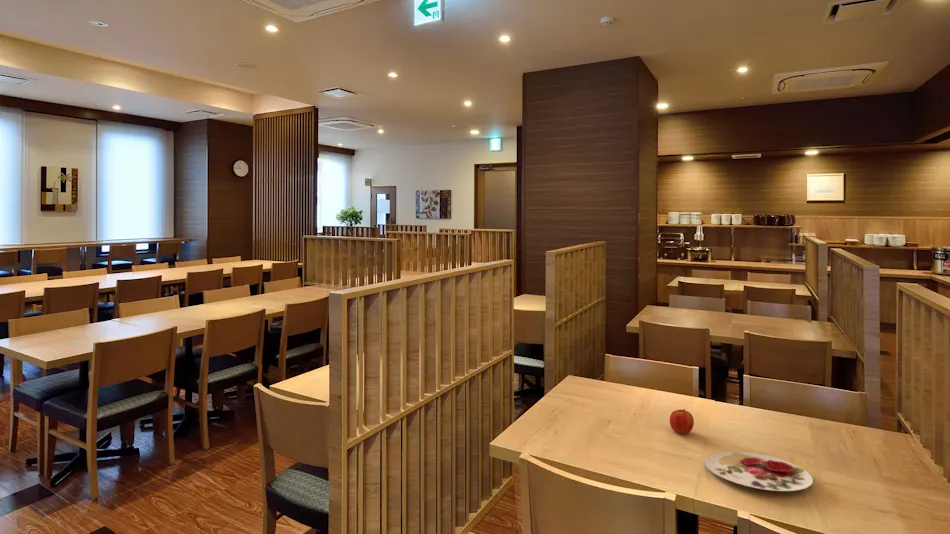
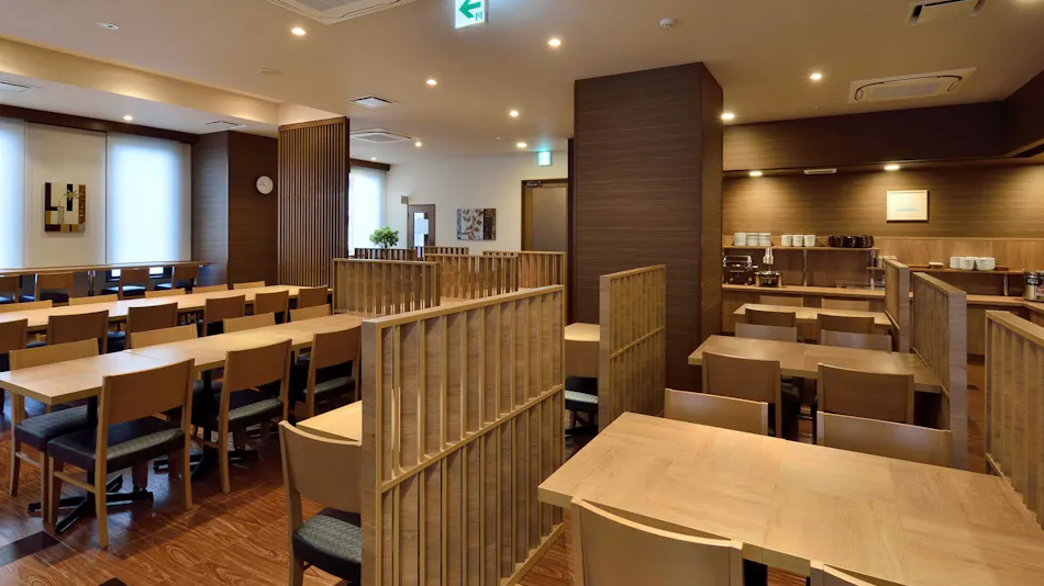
- plate (756, 468)
- fruit (681, 420)
